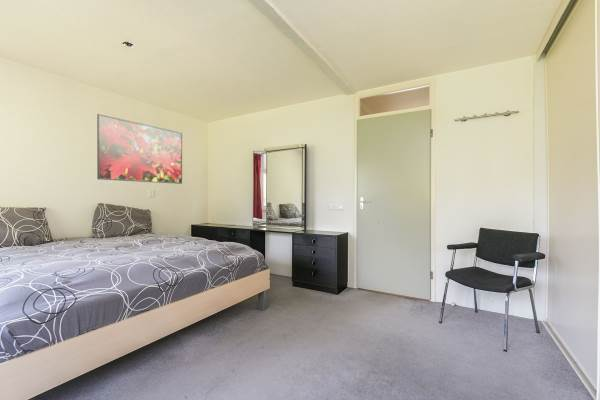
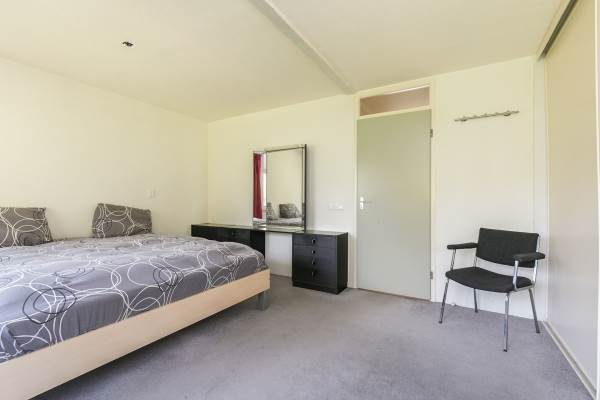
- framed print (144, 153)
